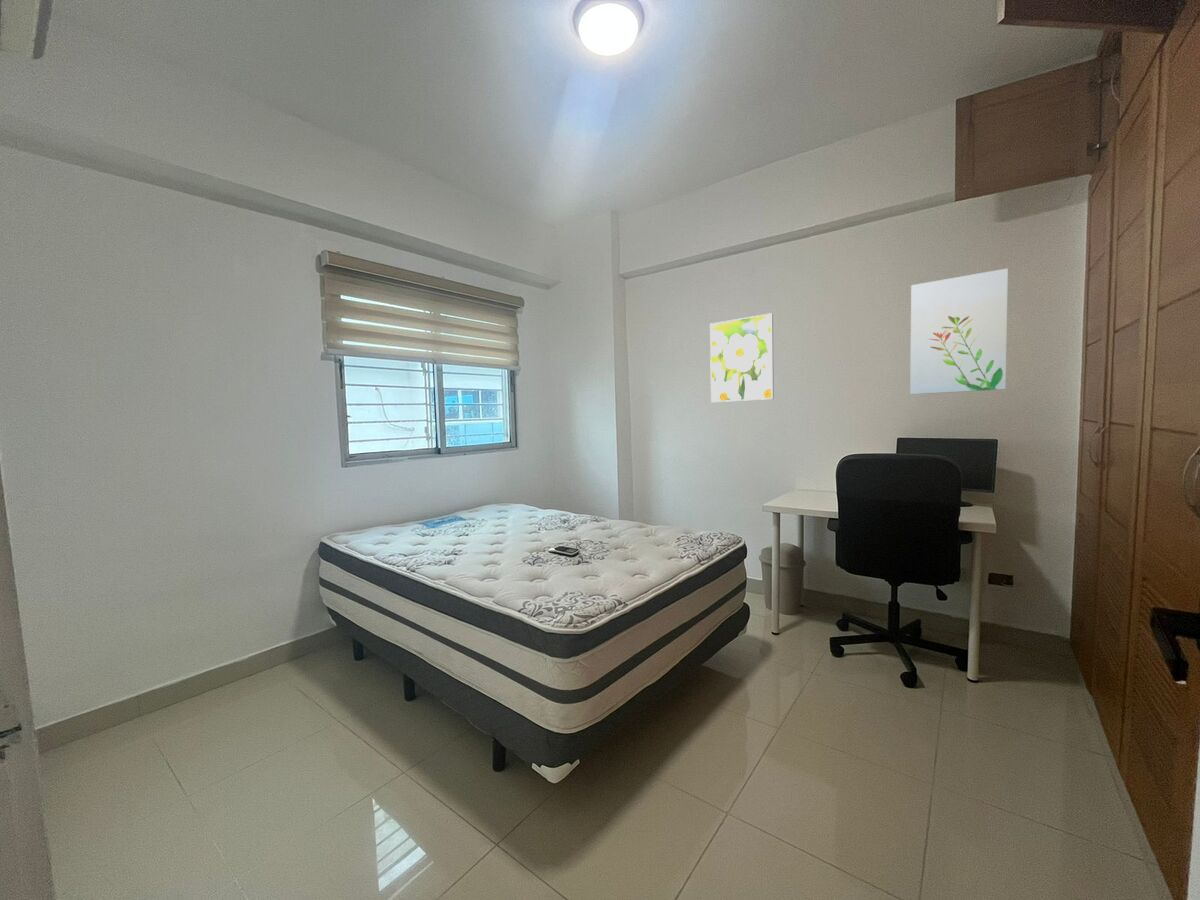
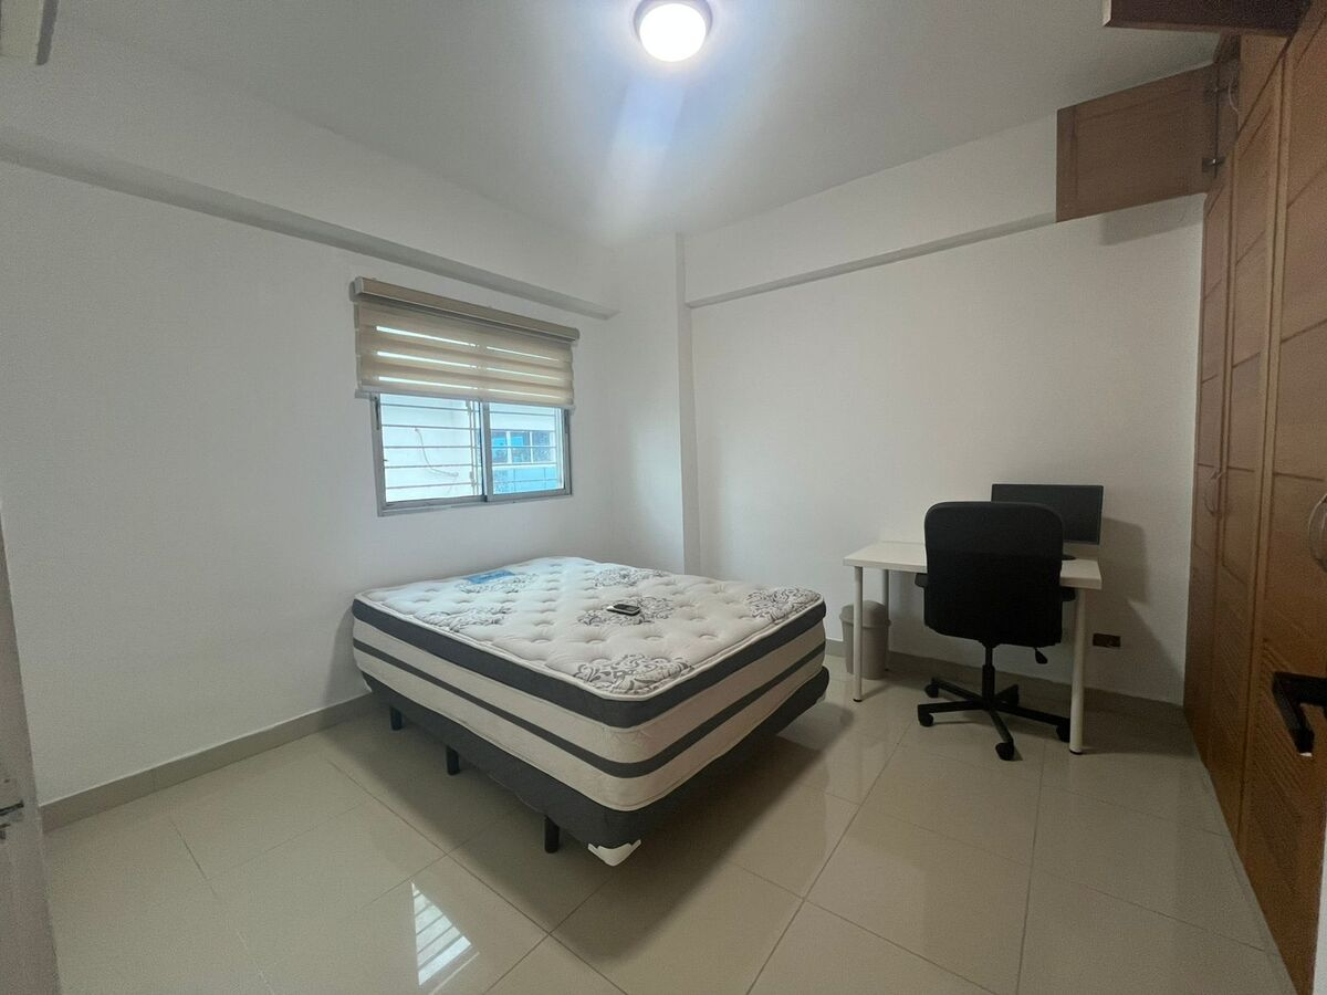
- wall art (956, 335)
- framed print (740, 360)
